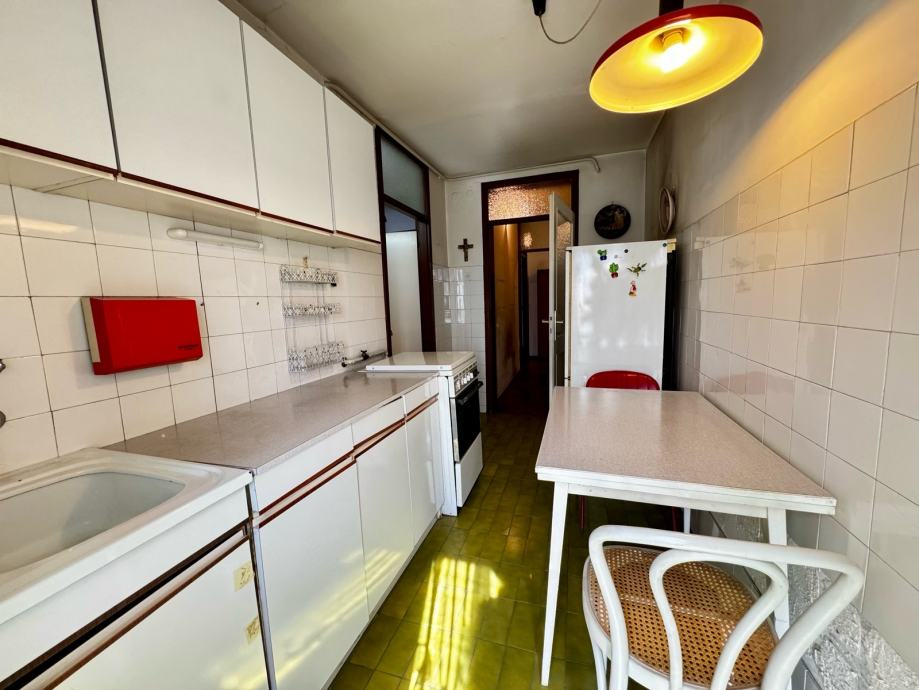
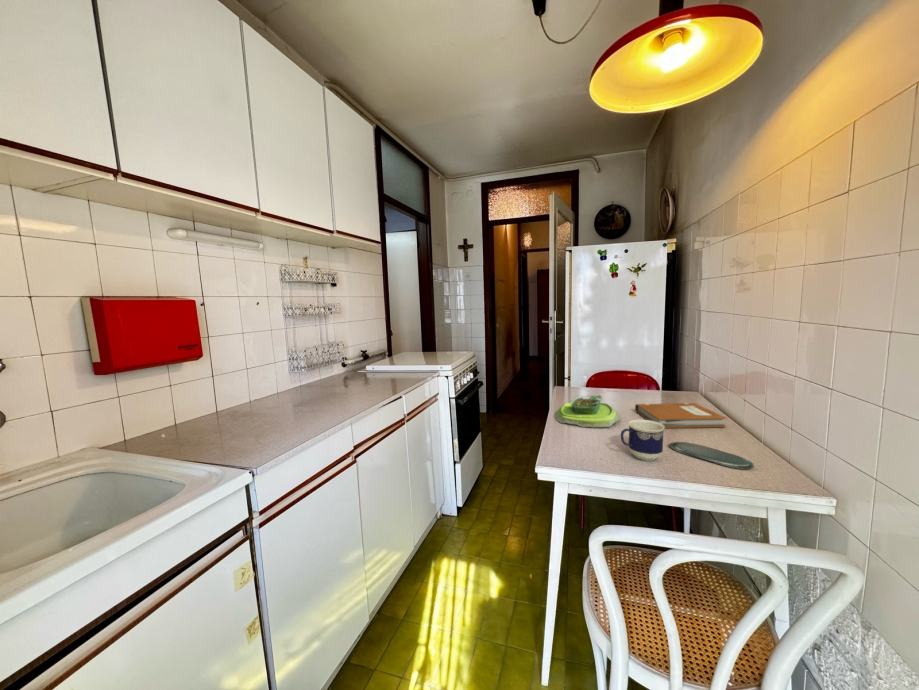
+ plant pot (586, 406)
+ notebook (678, 414)
+ cup (640, 441)
+ oval tray (708, 454)
